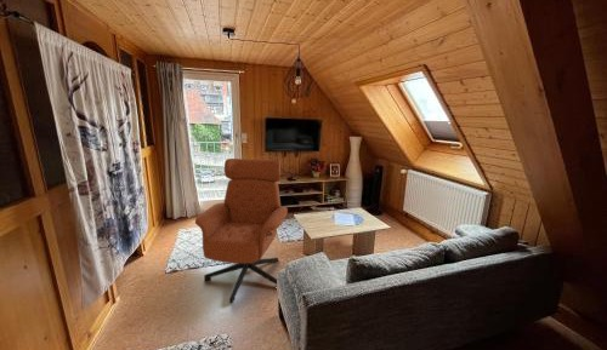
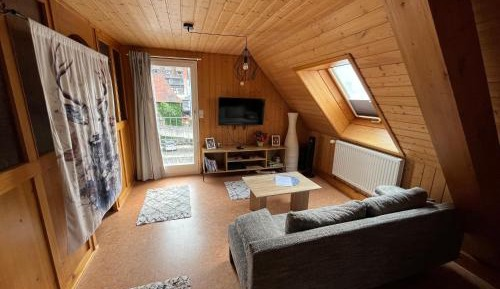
- armchair (244, 223)
